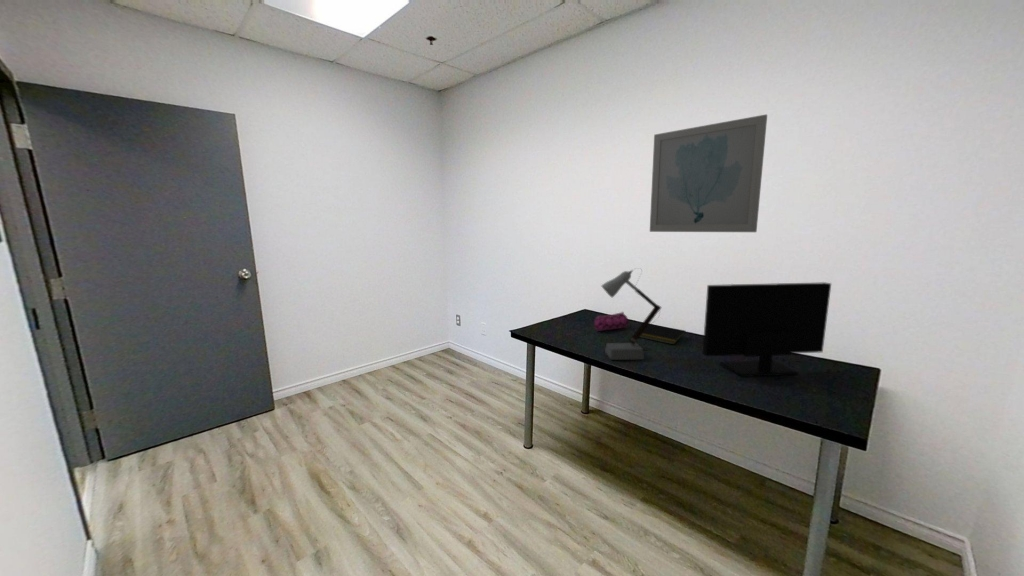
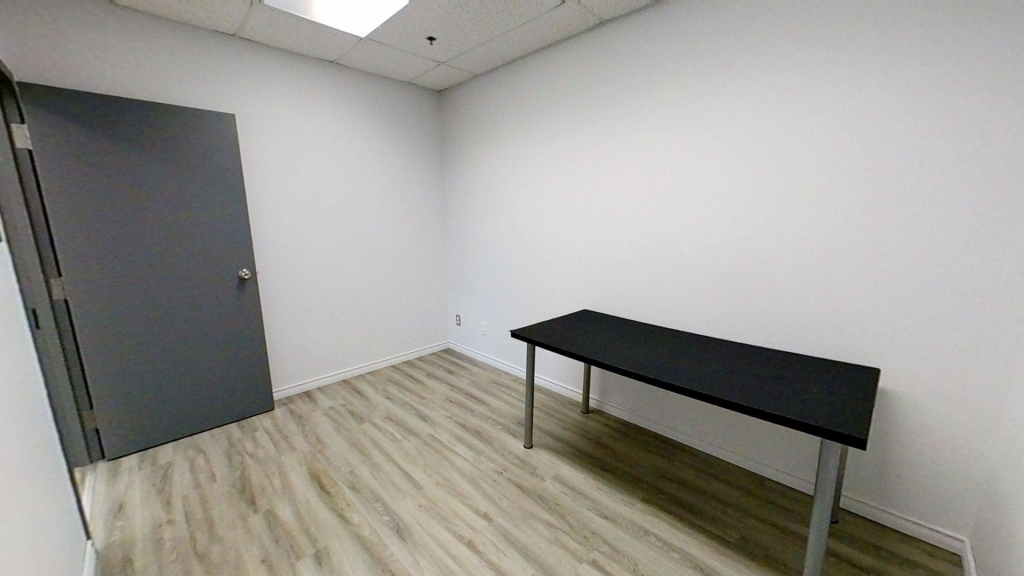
- wall art (701, 179)
- notepad (659, 333)
- desk lamp (644, 320)
- monitor (761, 327)
- pencil case (610, 321)
